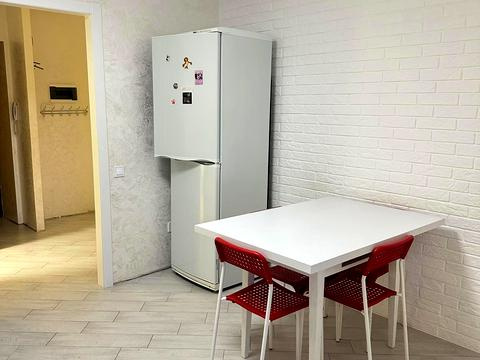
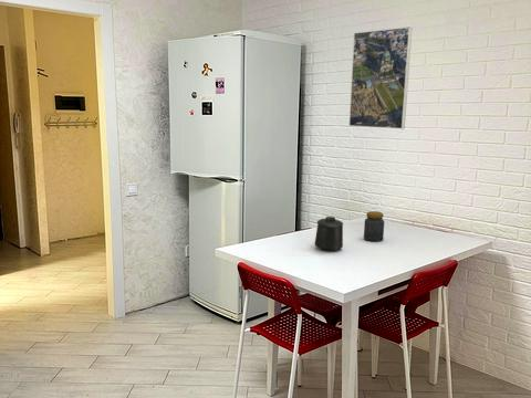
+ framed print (378, 80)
+ jar (374, 226)
+ mug (326, 232)
